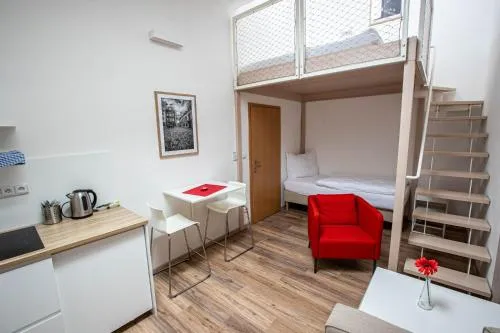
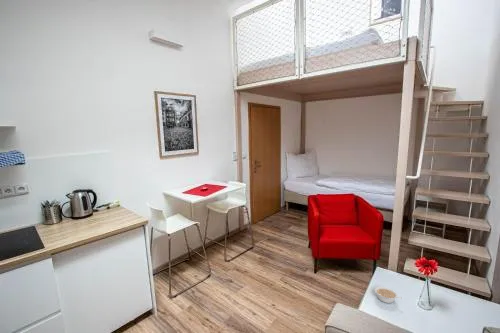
+ legume (386, 295)
